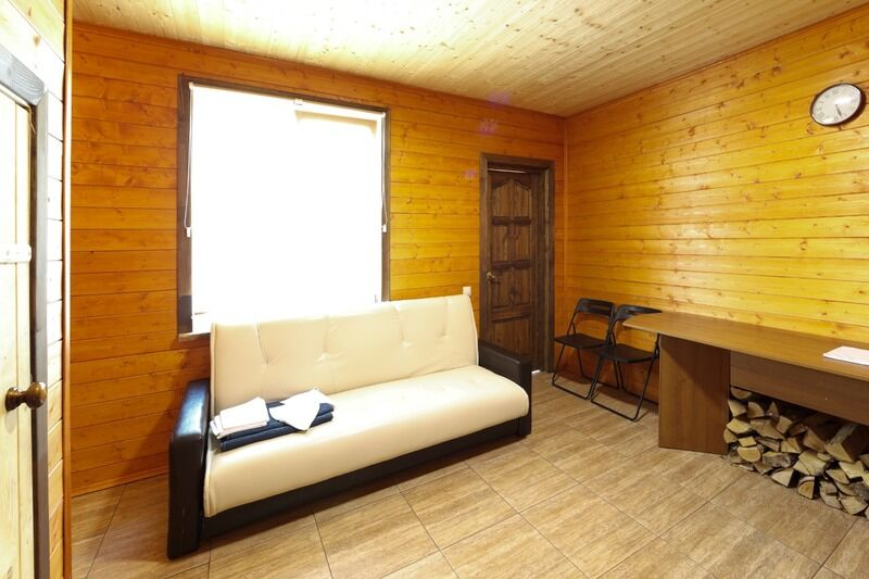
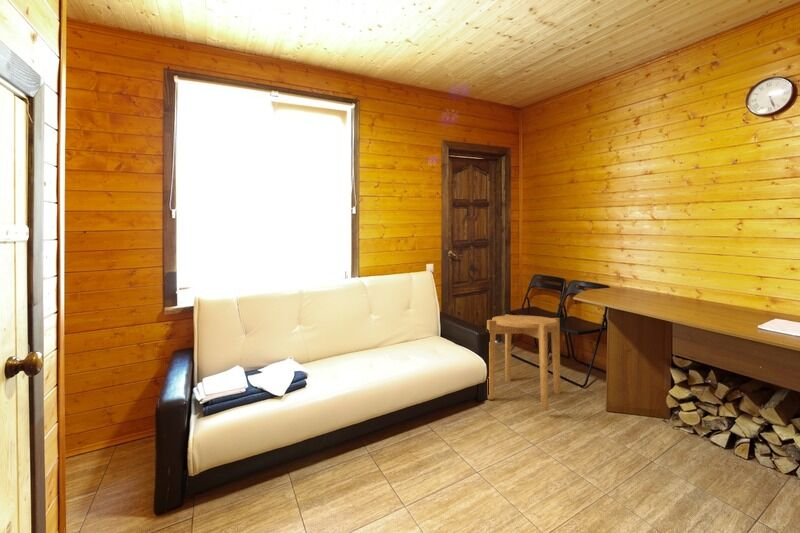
+ side table (510, 357)
